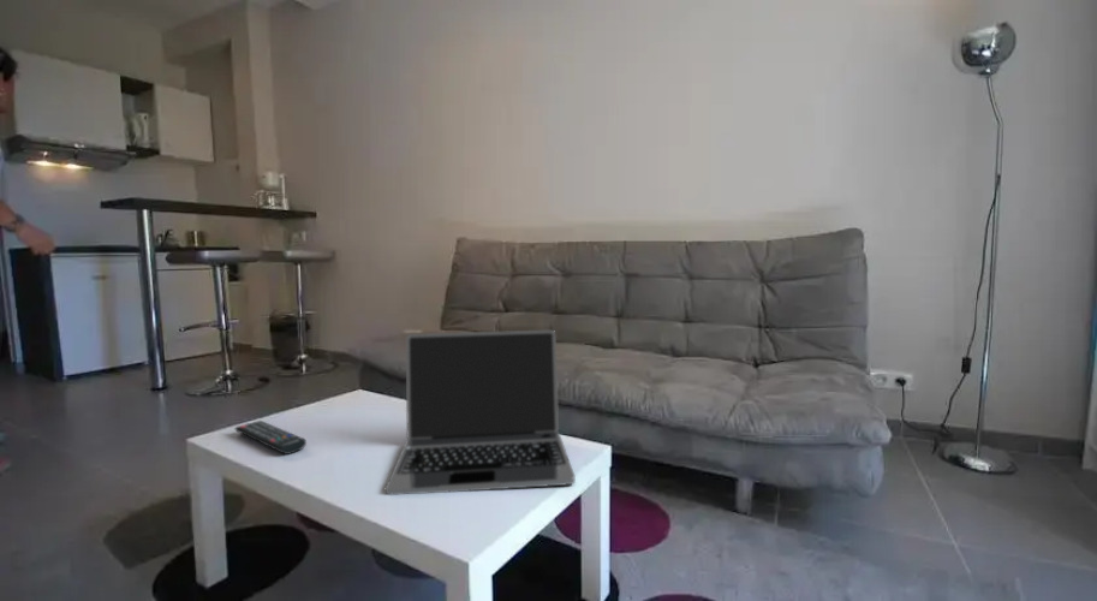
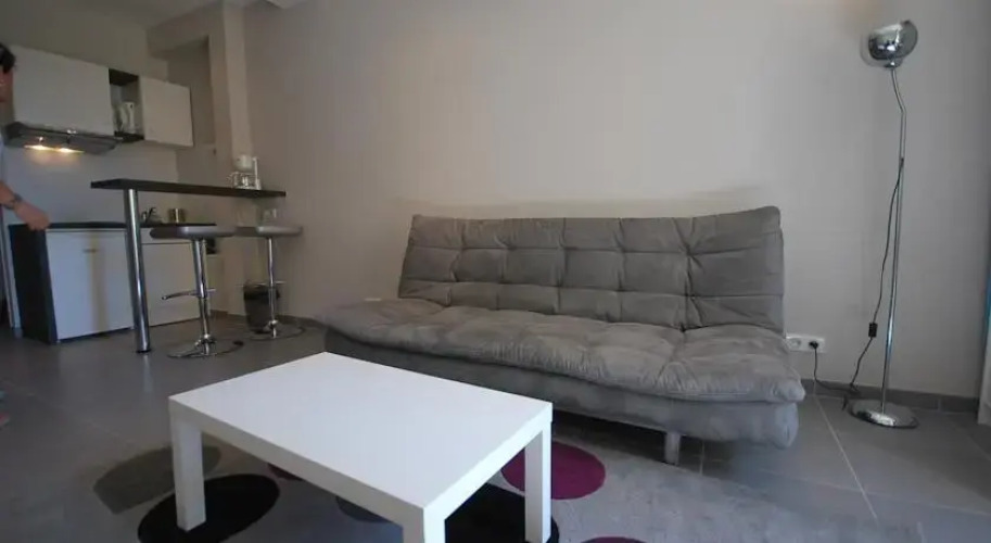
- laptop (482, 401)
- remote control (269, 436)
